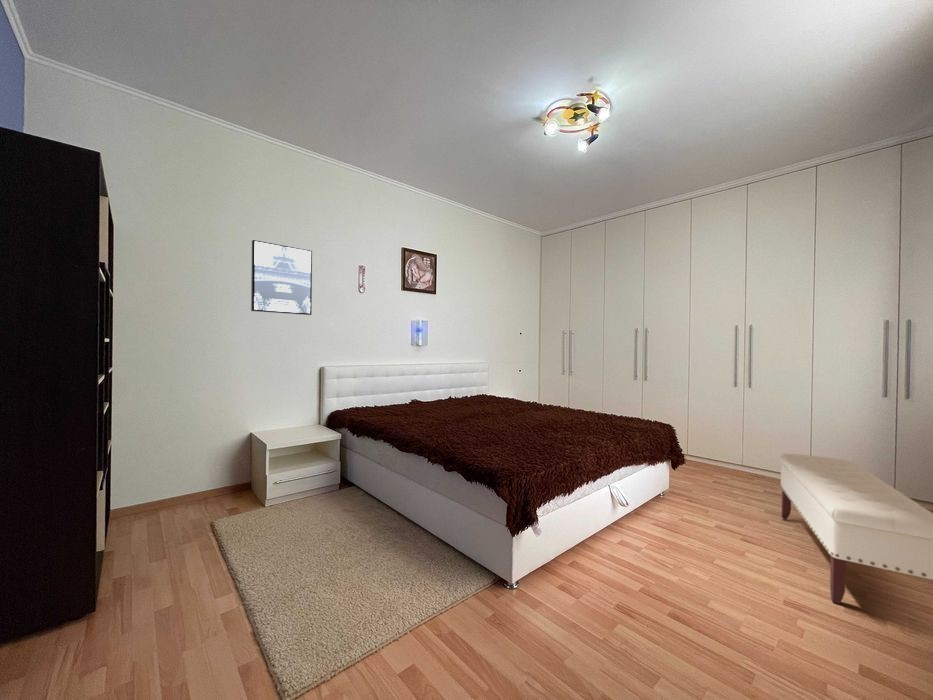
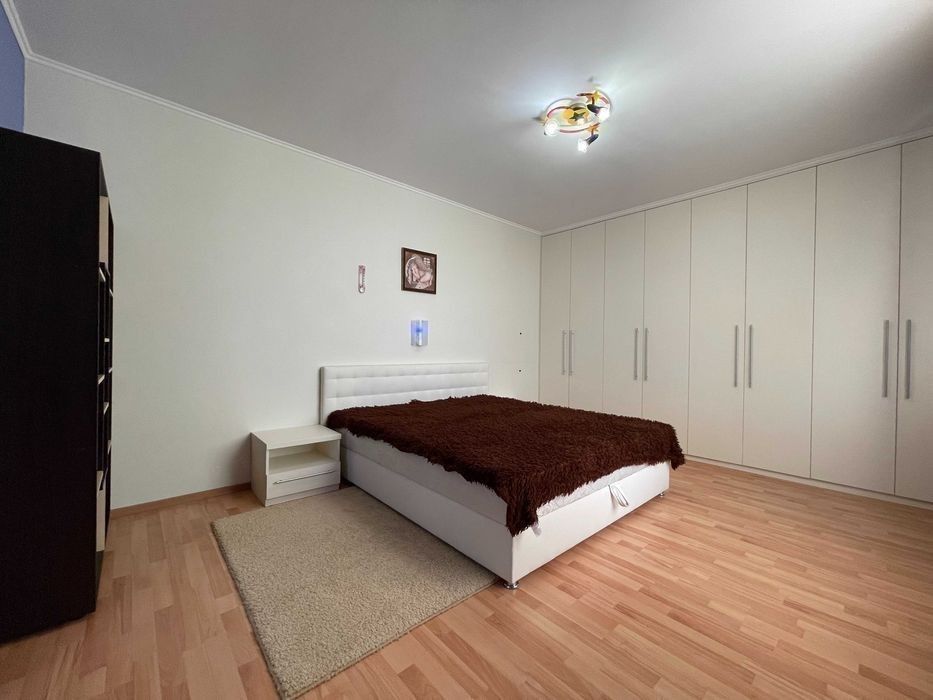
- wall art (283, 279)
- bench (846, 520)
